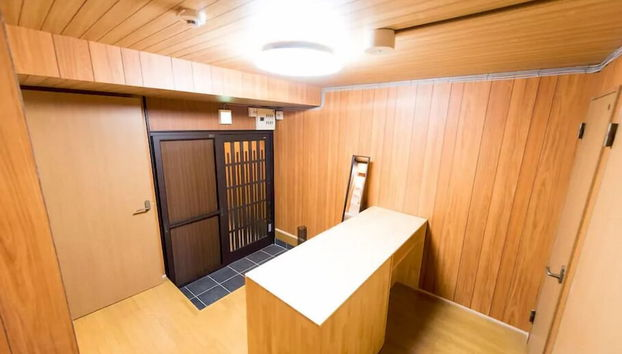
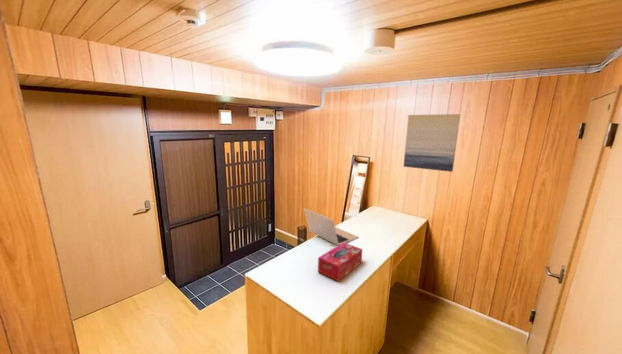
+ tissue box (340, 260)
+ laptop (331, 223)
+ wall art (429, 142)
